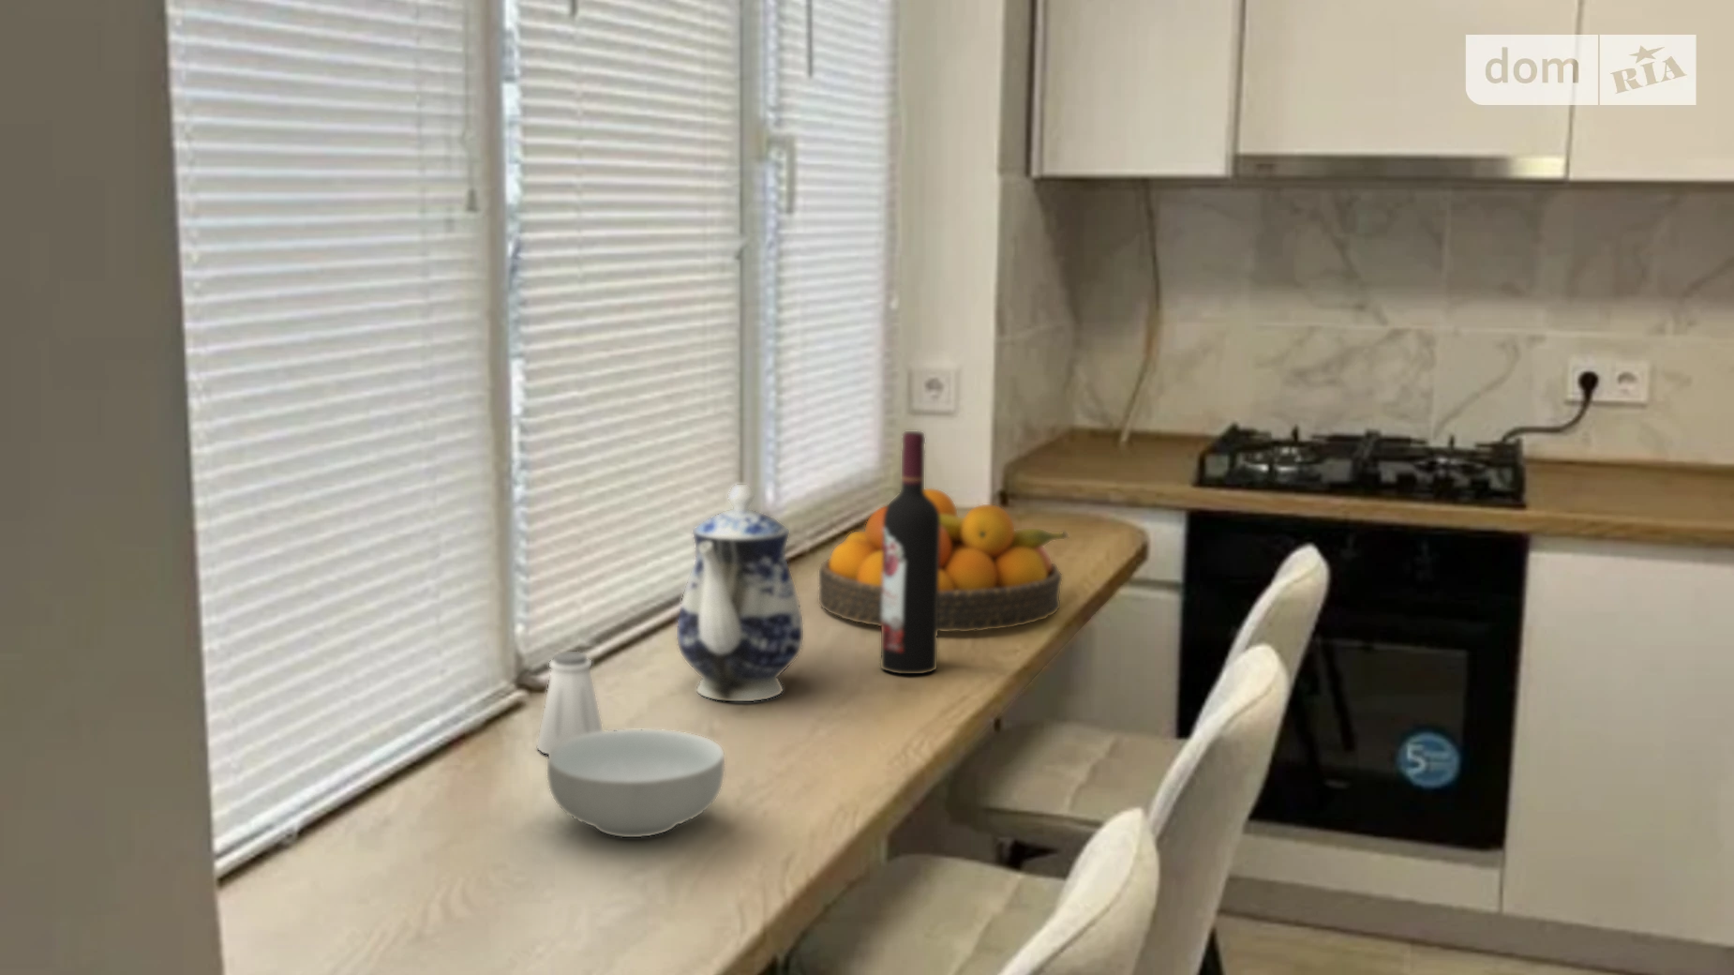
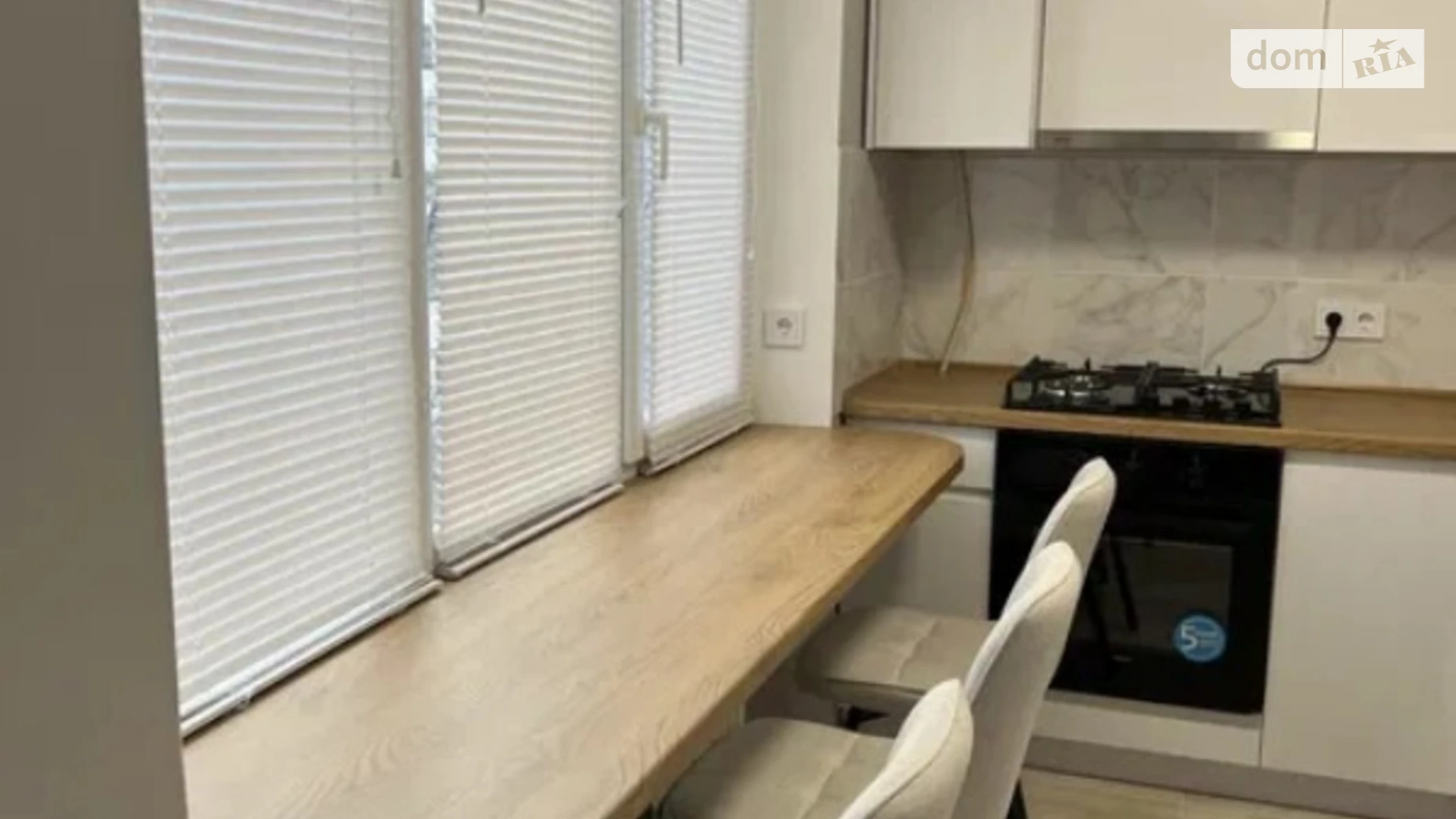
- wine bottle (911, 550)
- fruit bowl (940, 551)
- teapot (741, 588)
- saltshaker (570, 700)
- cereal bowl (636, 788)
